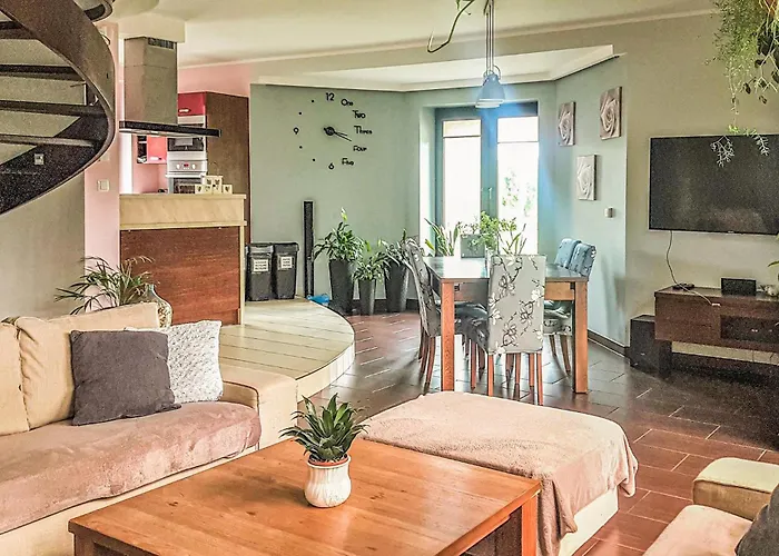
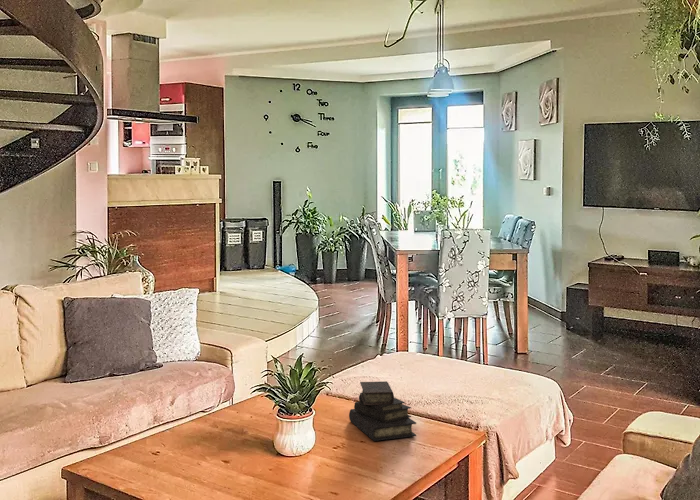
+ diary (382, 407)
